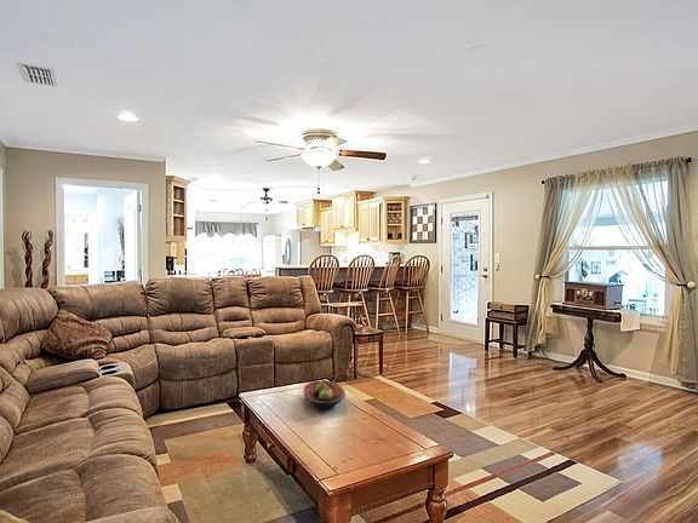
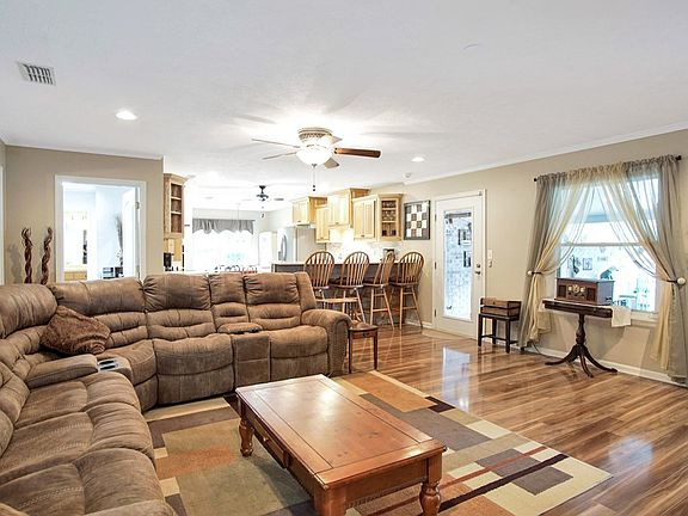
- fruit bowl (324, 391)
